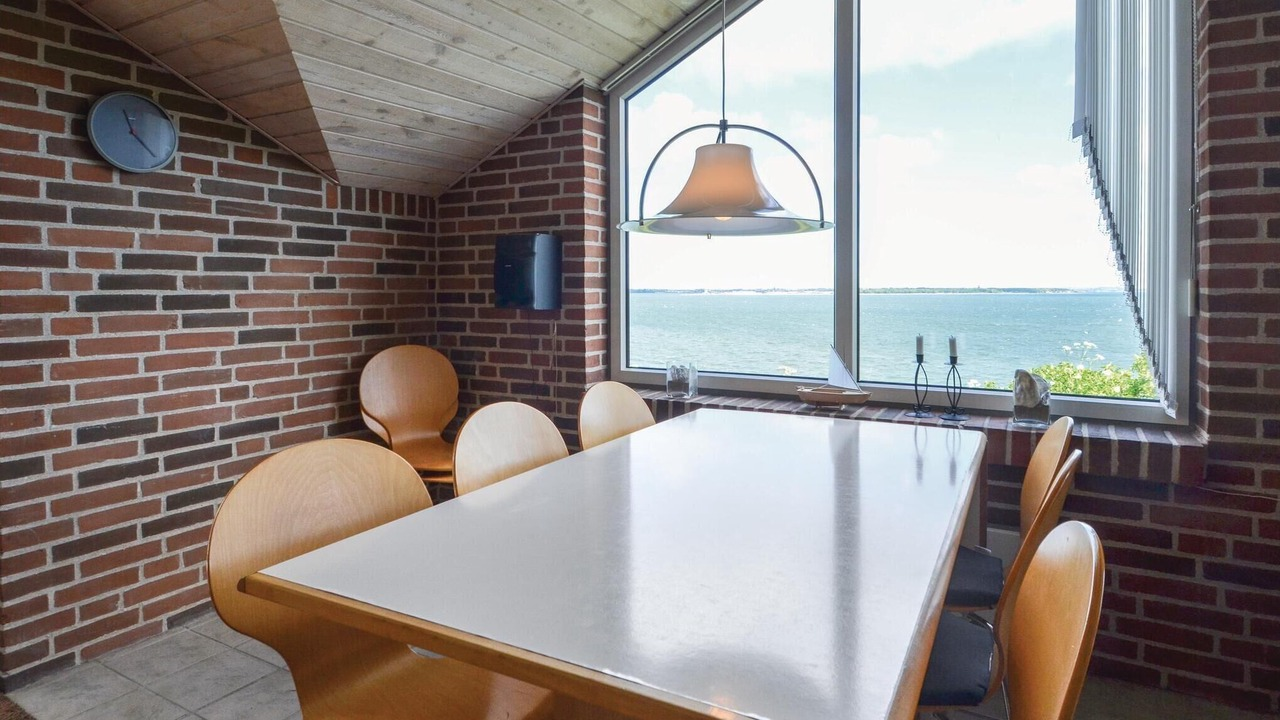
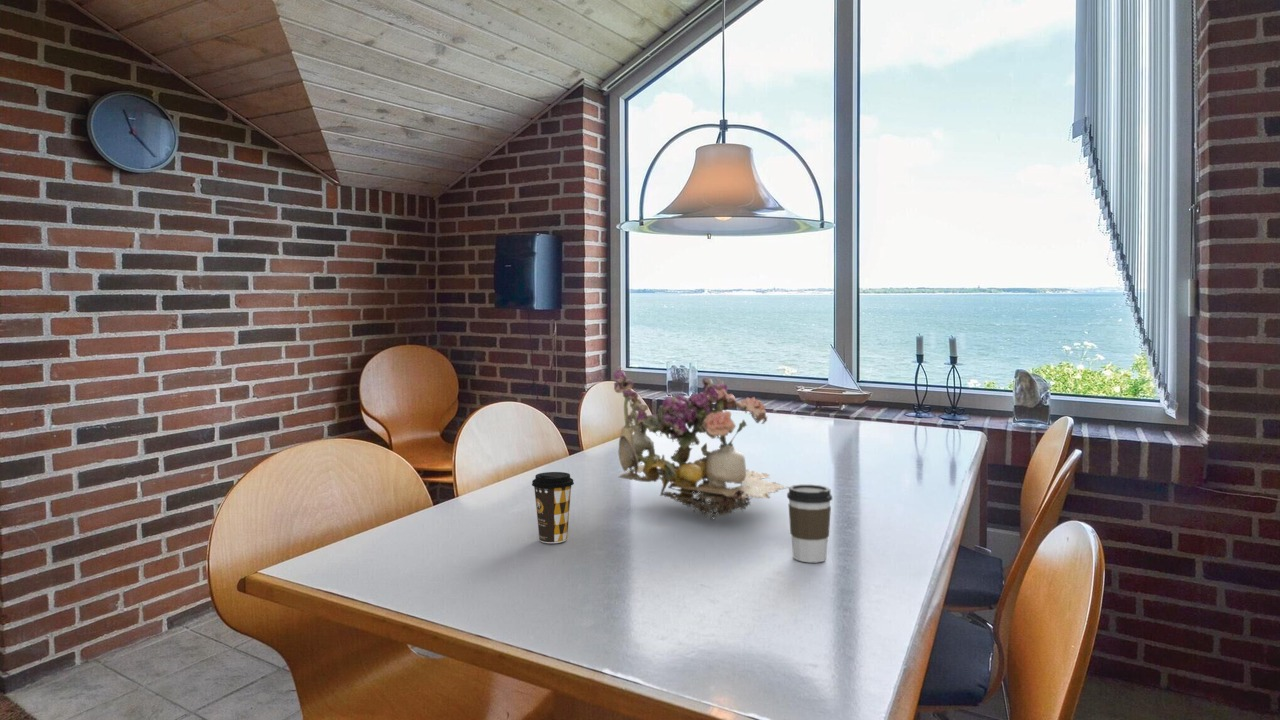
+ flower arrangement (706, 443)
+ coffee cup (553, 507)
+ coffee cup (809, 523)
